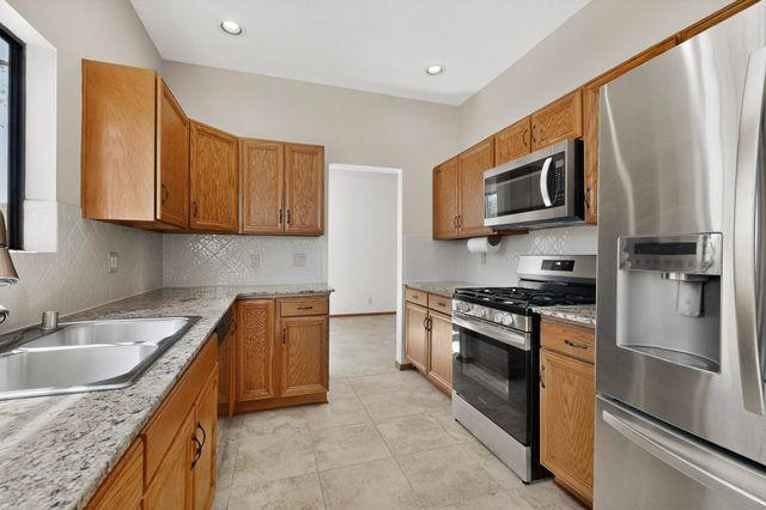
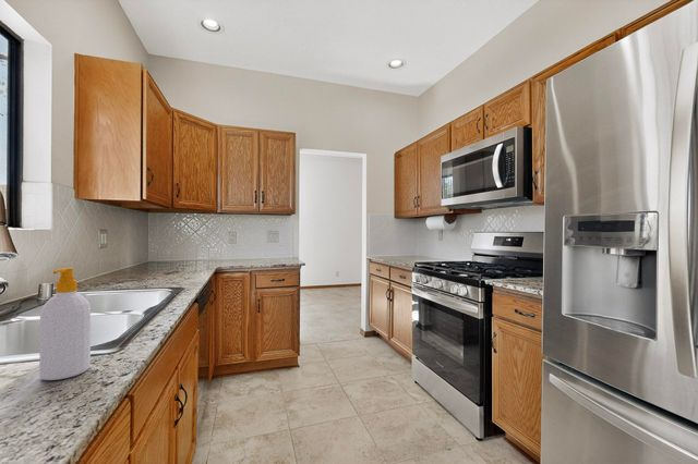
+ soap bottle (65, 320)
